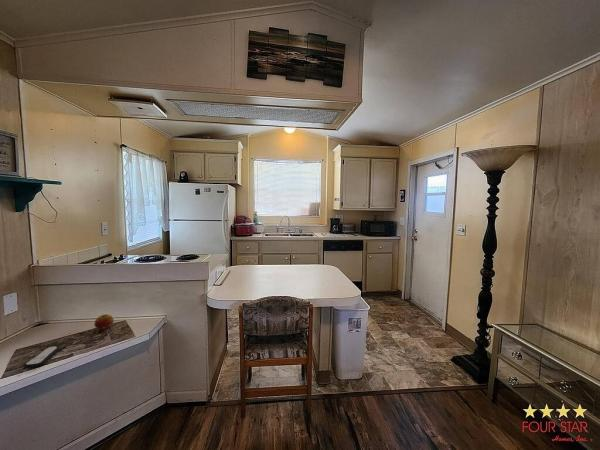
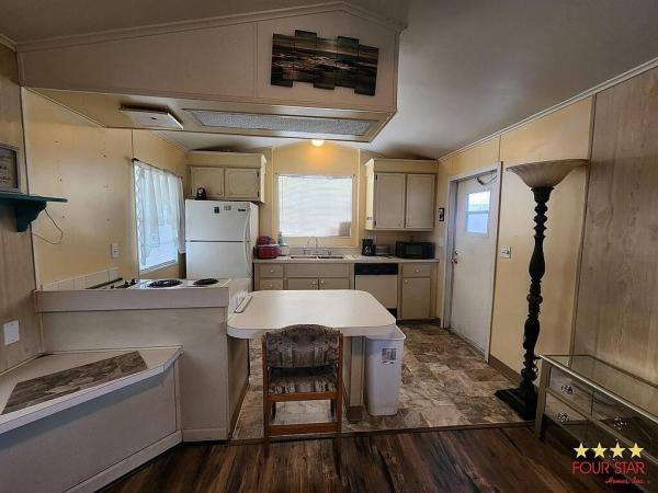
- remote control (43, 356)
- fruit (104, 321)
